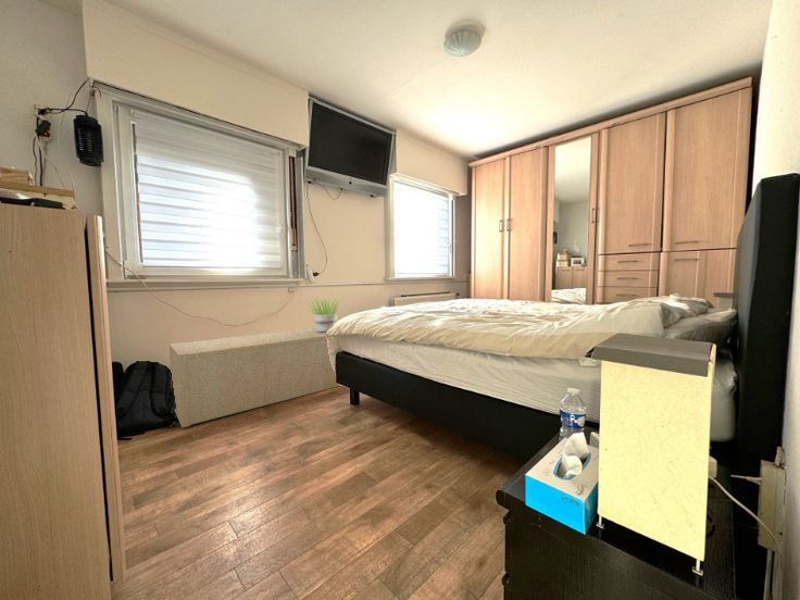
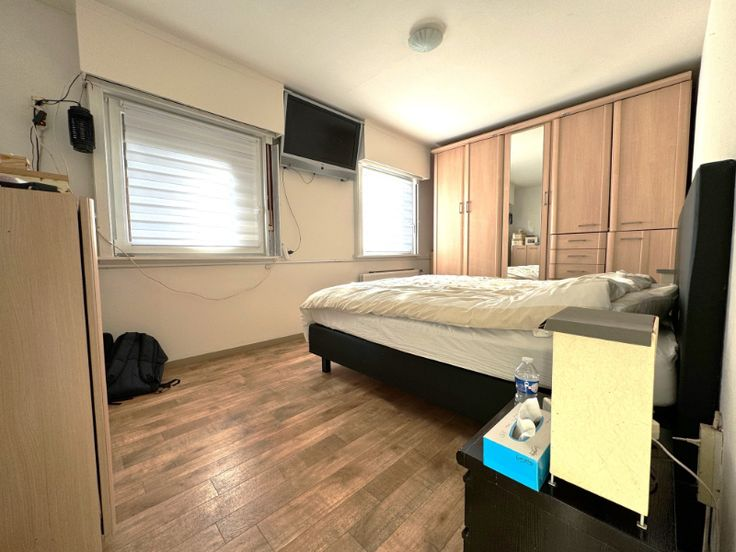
- storage bench (286, 362)
- potted plant (324, 314)
